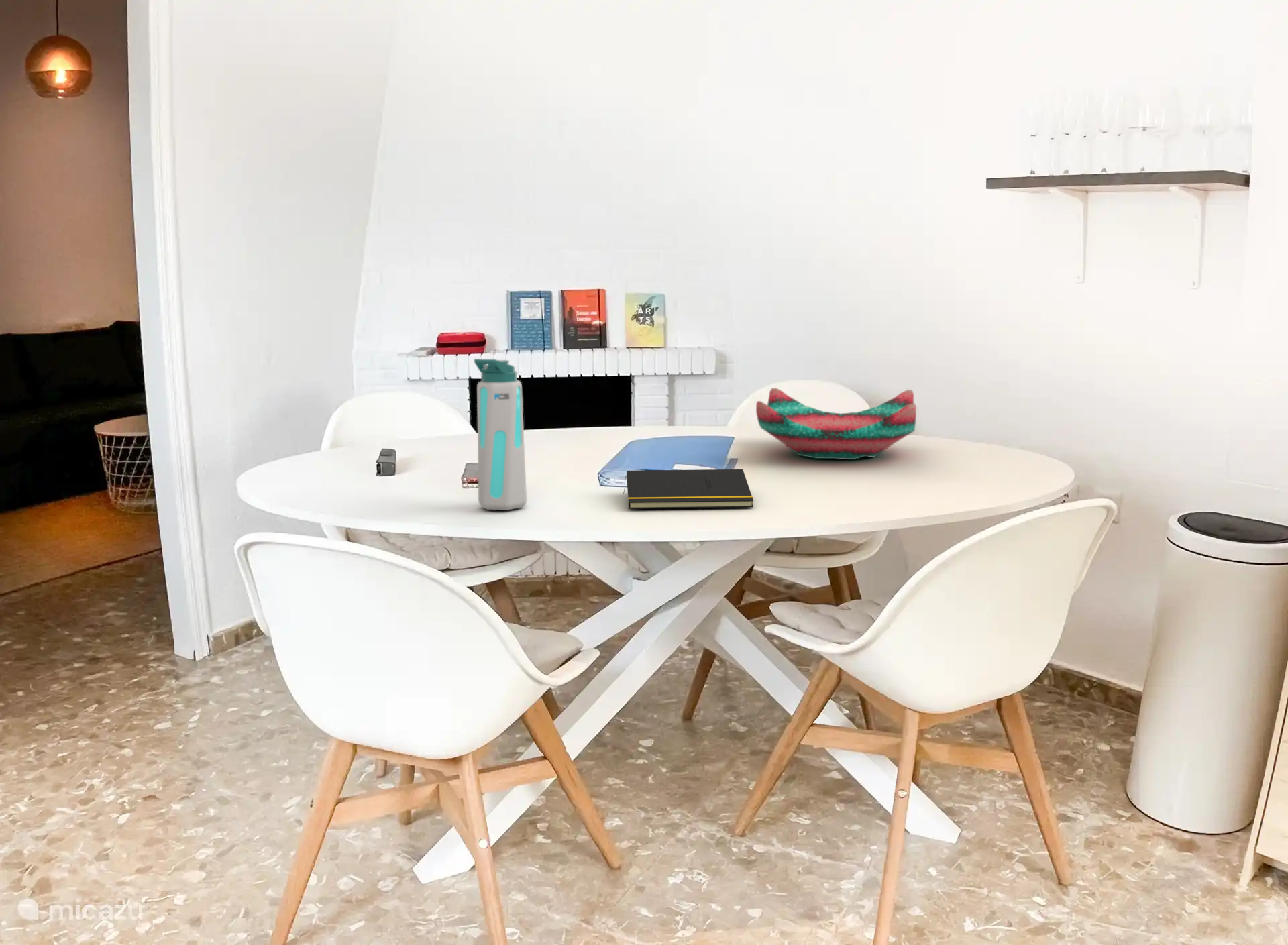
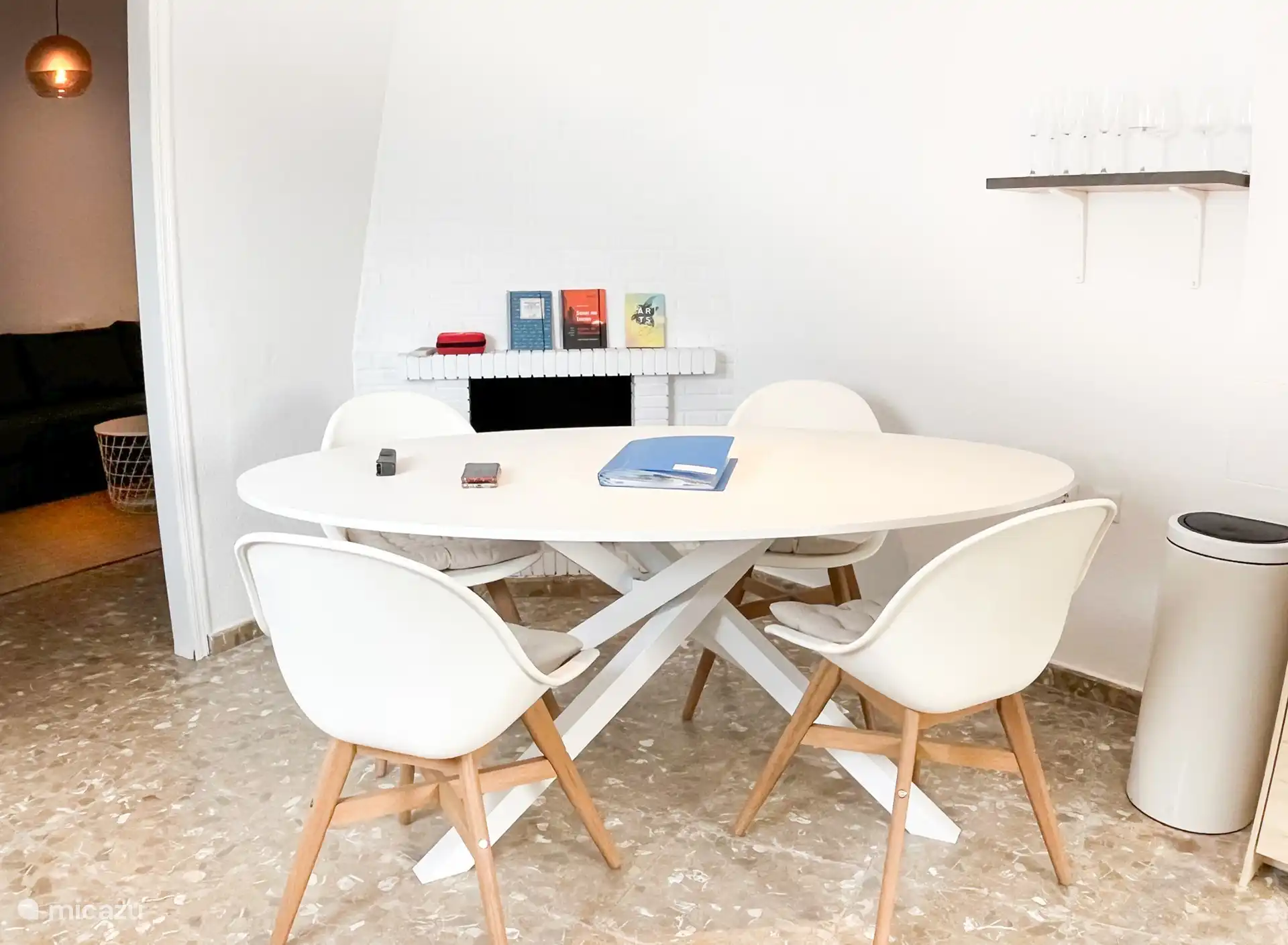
- decorative bowl (837, 424)
- notepad (688, 488)
- water bottle (499, 433)
